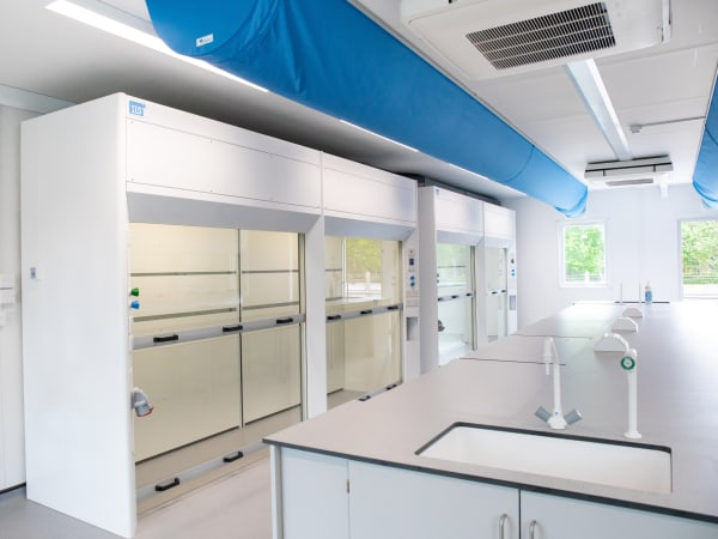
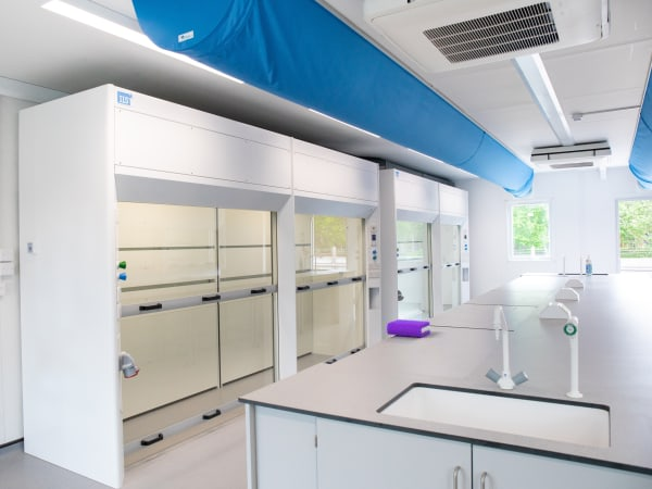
+ book (409, 328)
